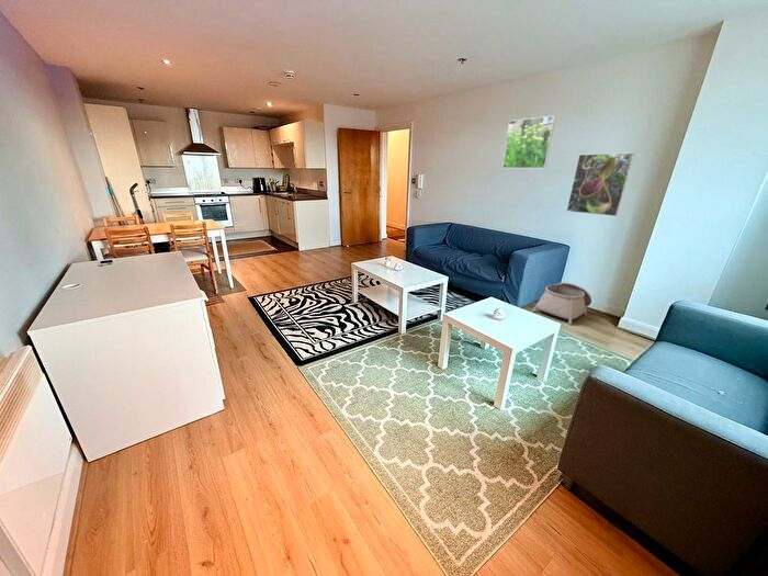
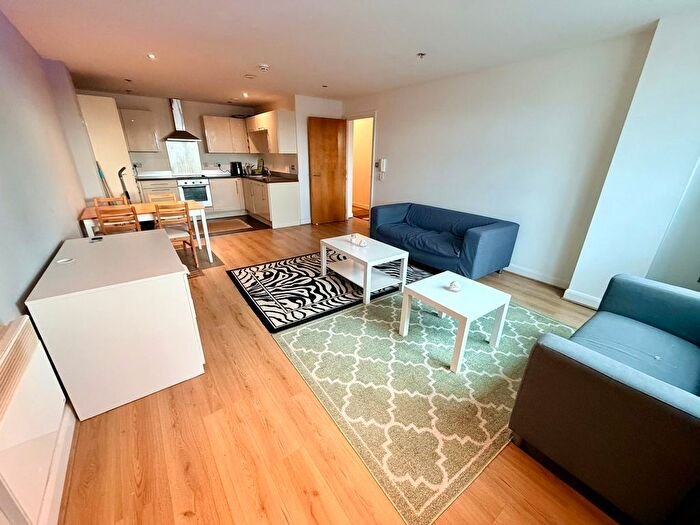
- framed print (597, 184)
- basket (565, 297)
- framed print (527, 144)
